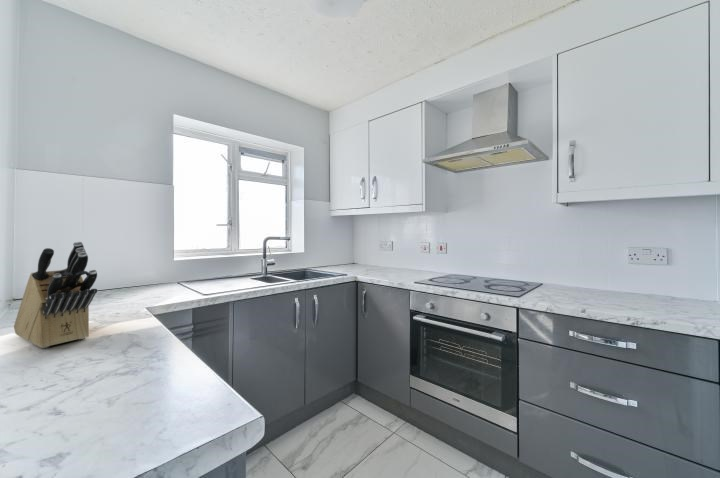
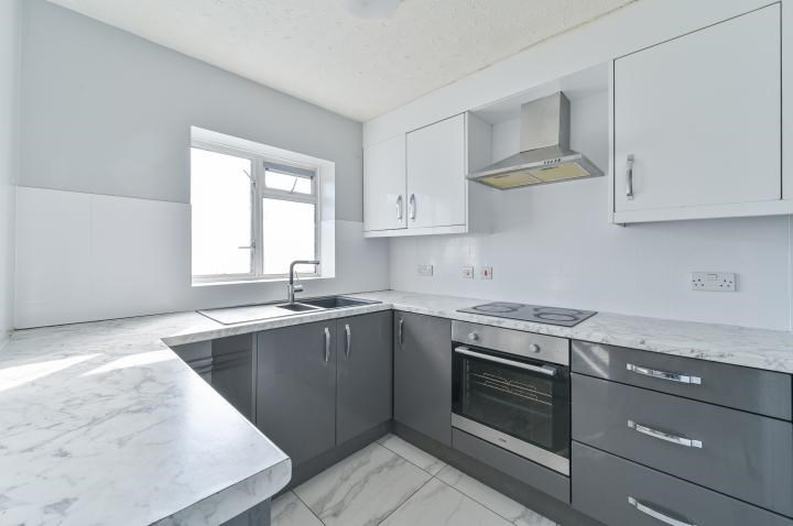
- knife block (55, 290)
